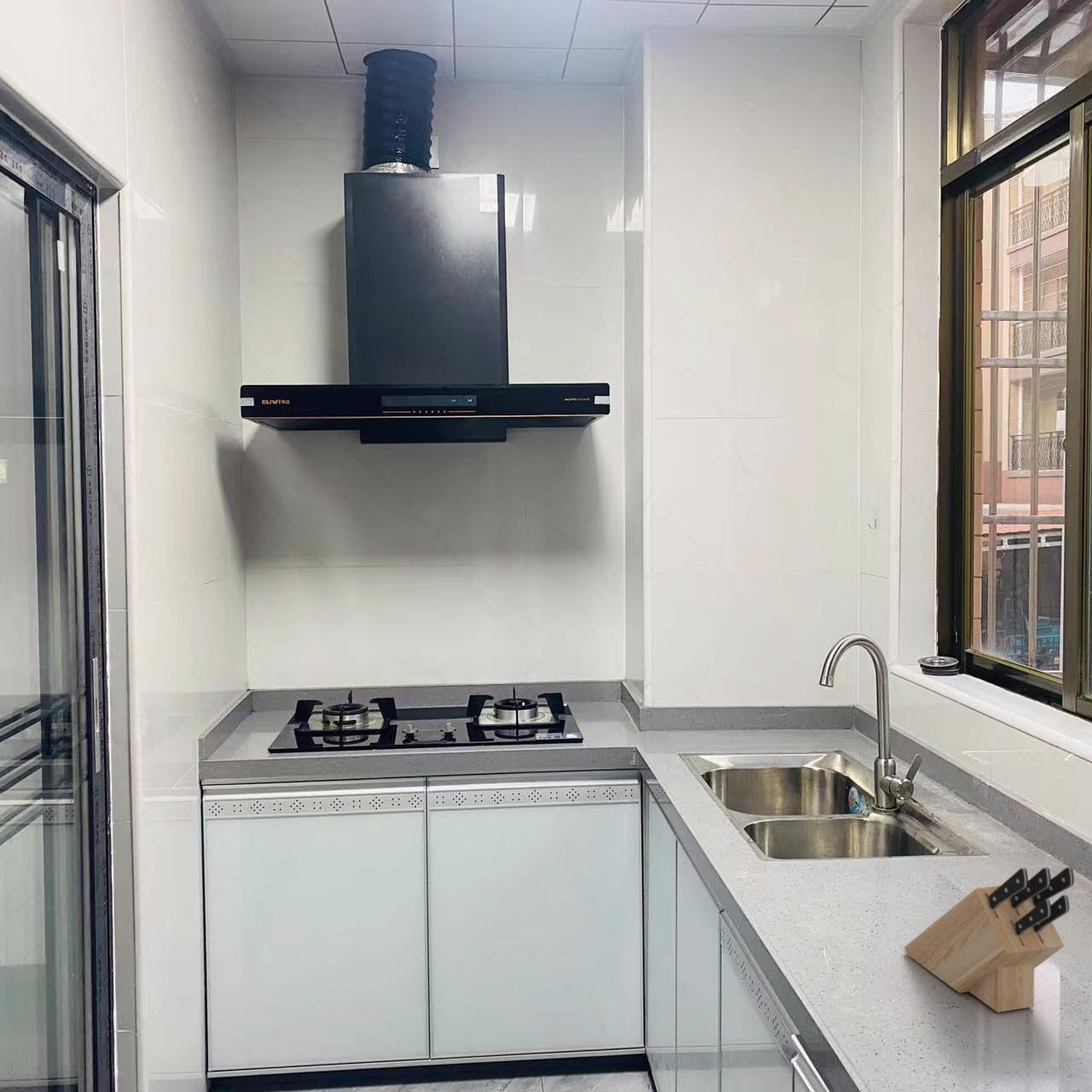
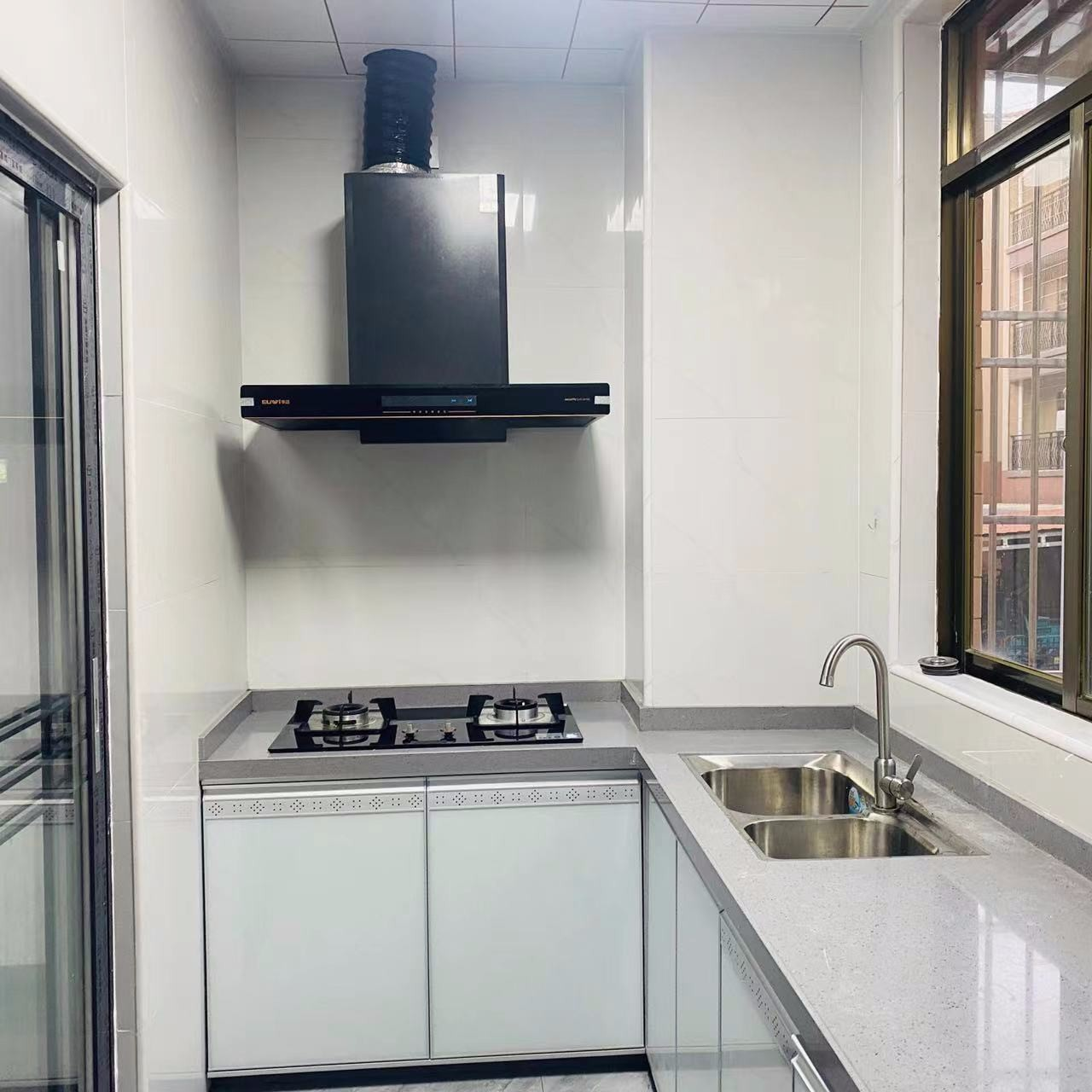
- knife block (988, 915)
